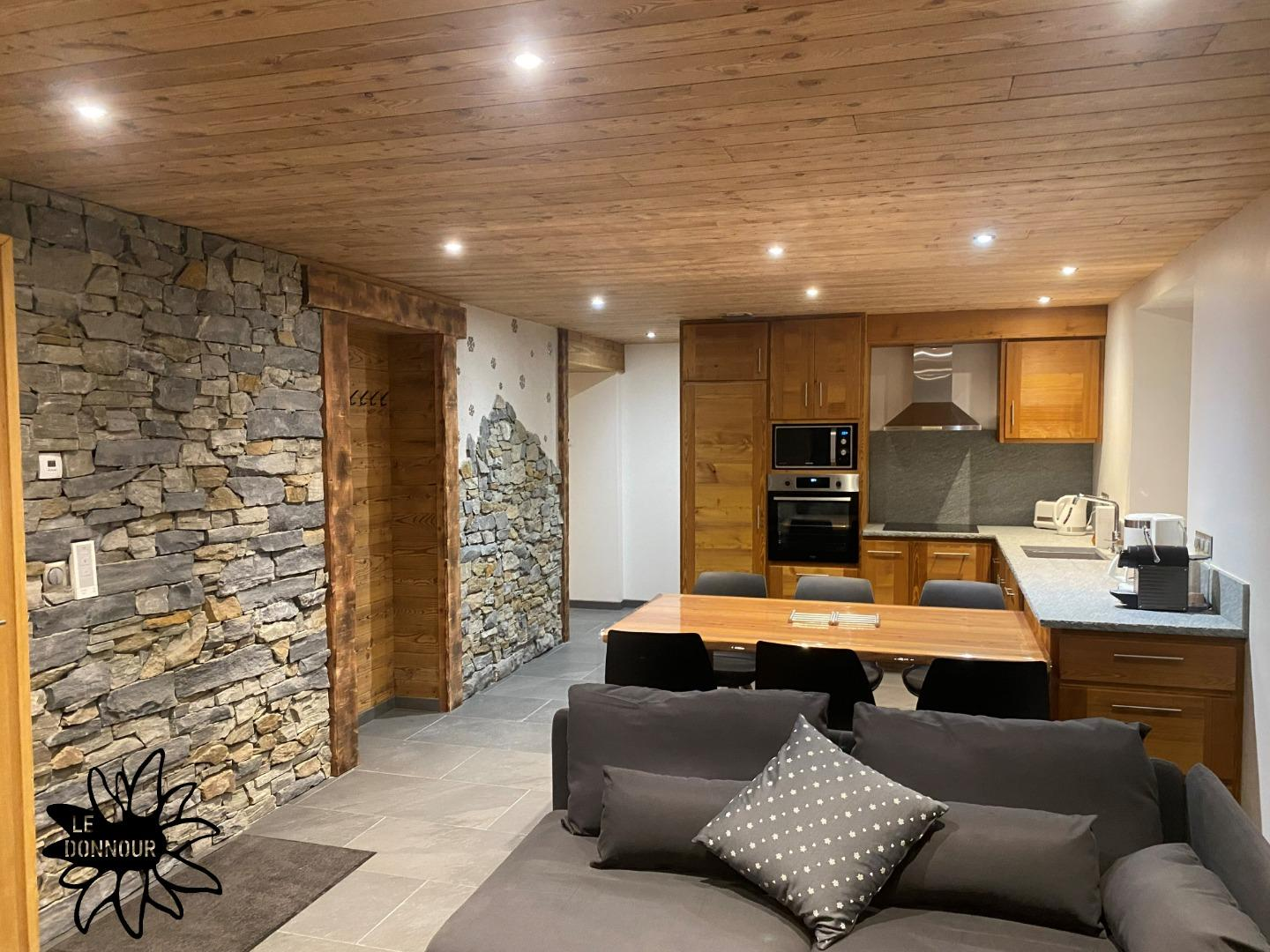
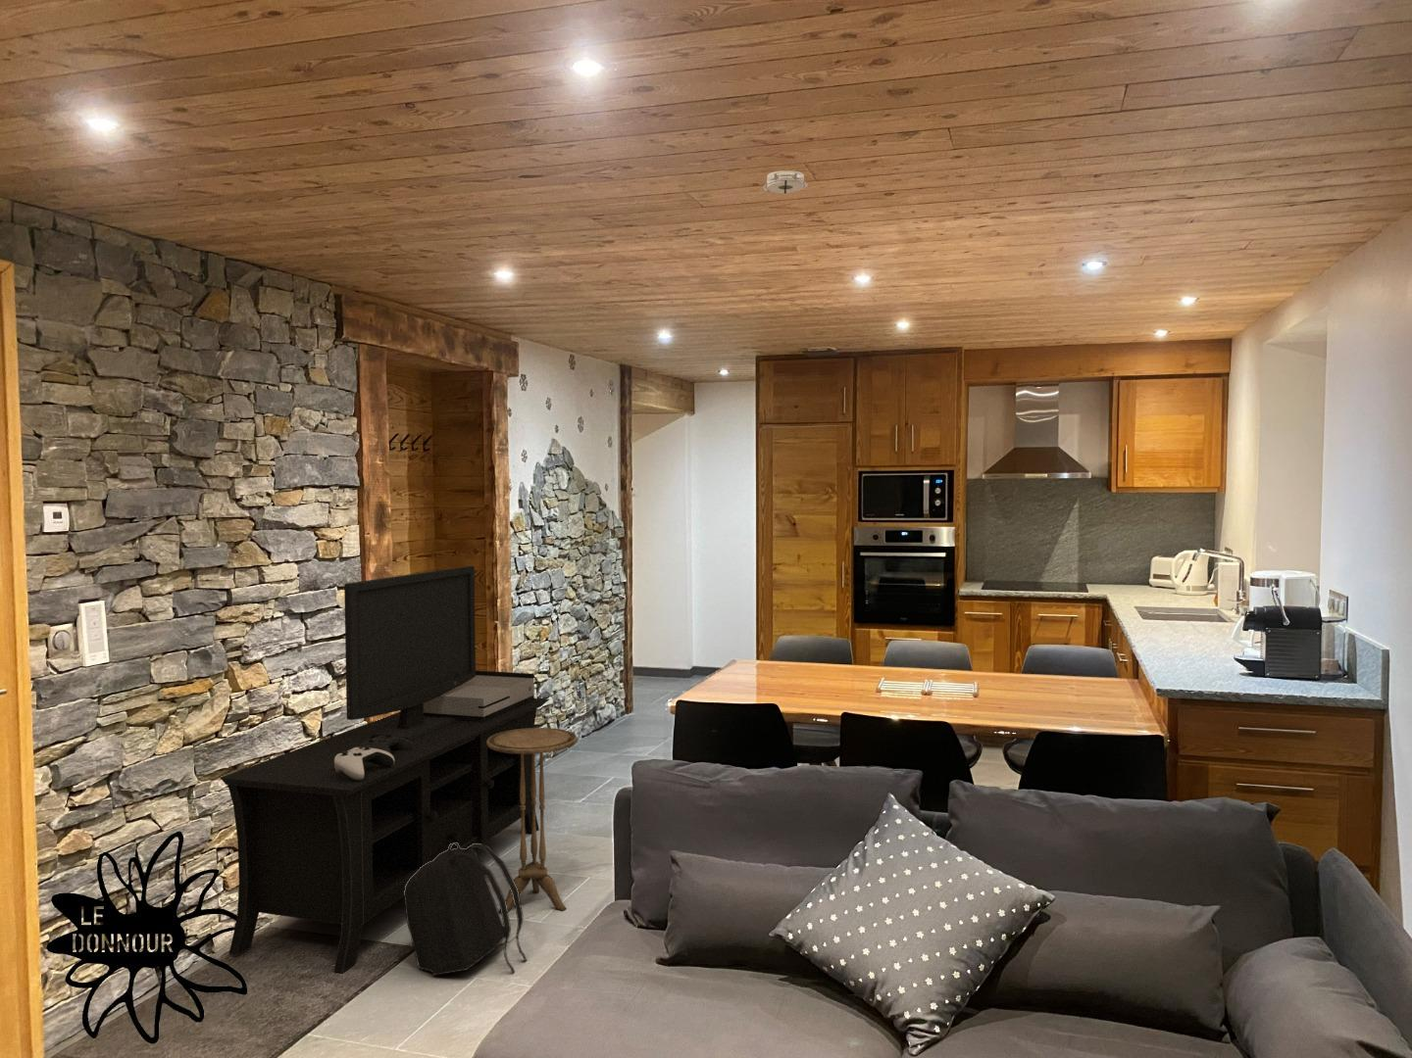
+ media console (410, 730)
+ side table (533, 821)
+ backpack (467, 901)
+ smoke detector (784, 182)
